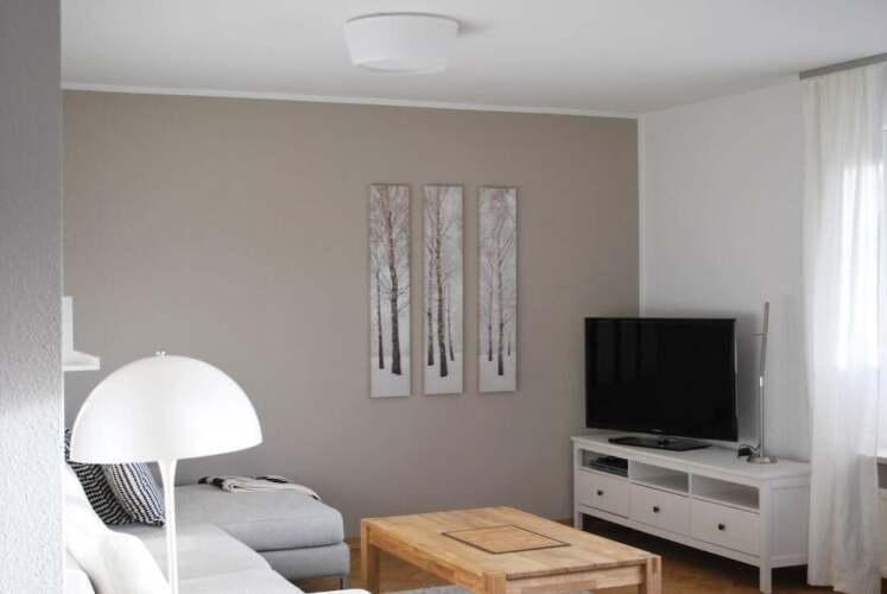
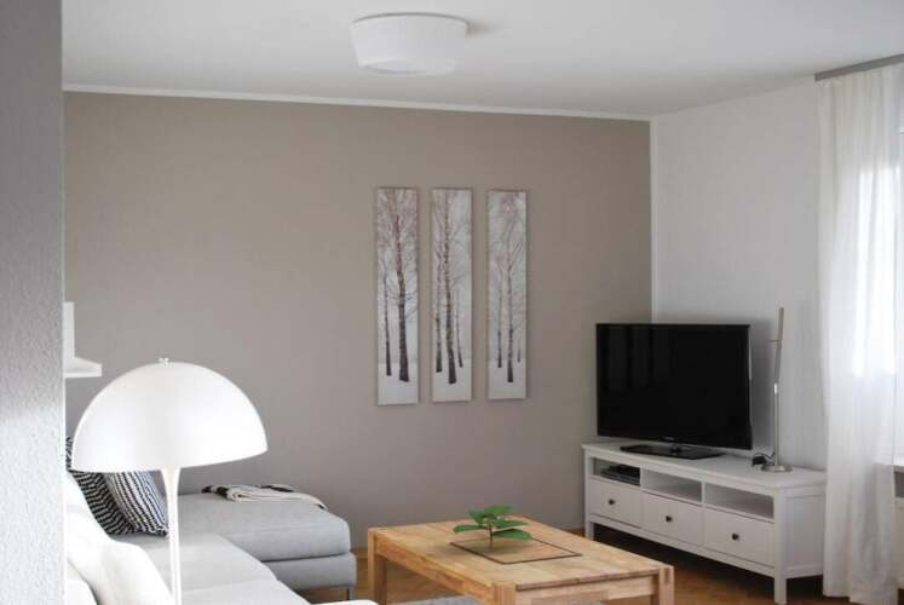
+ plant (490, 528)
